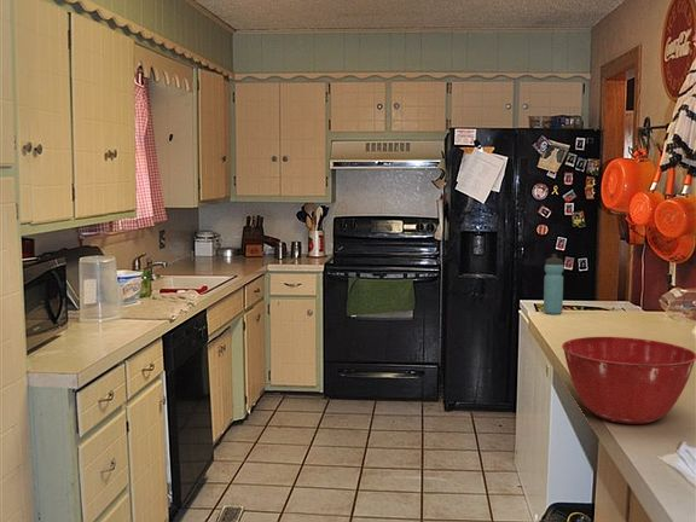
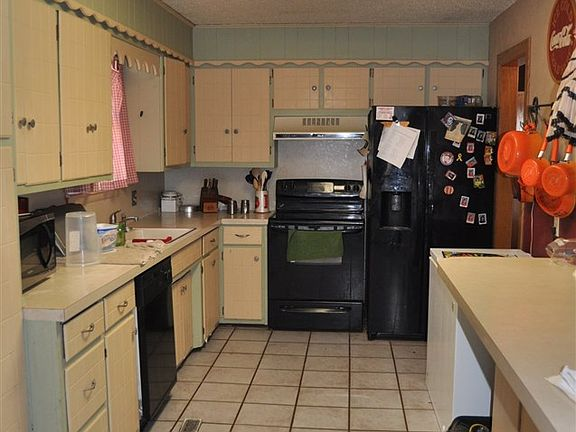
- mixing bowl (626, 382)
- water bottle (553, 283)
